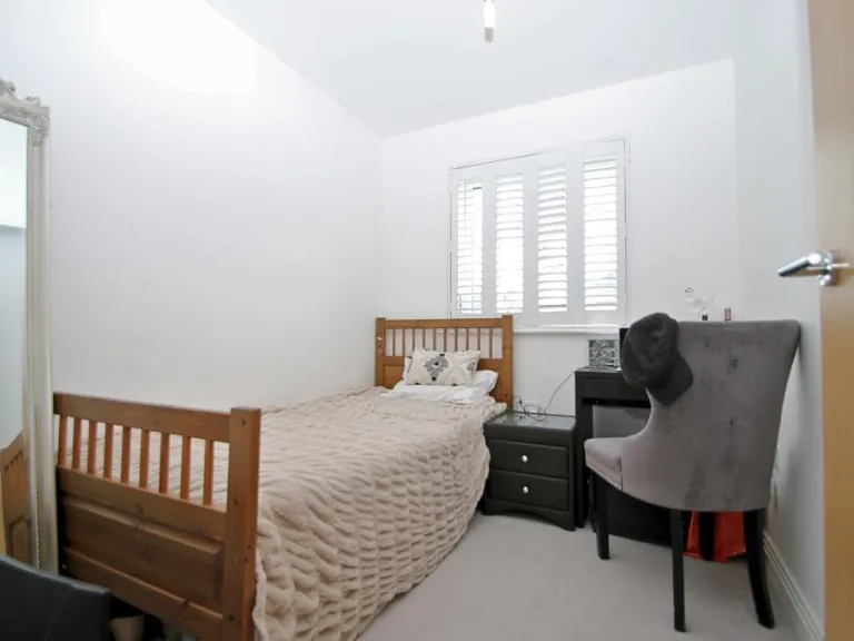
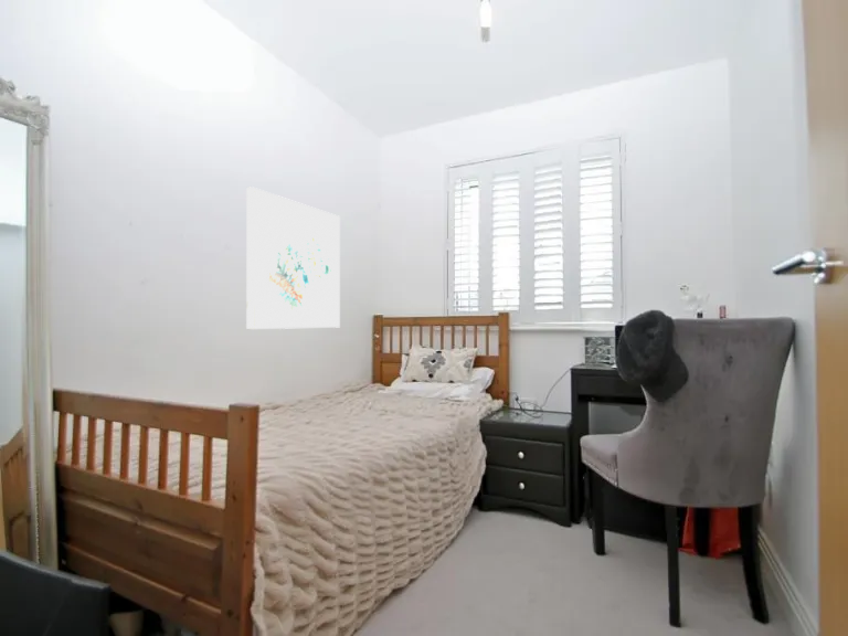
+ wall art (298, 265)
